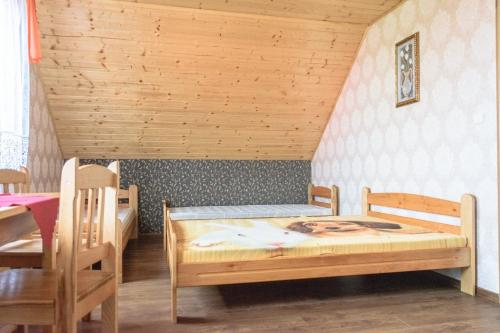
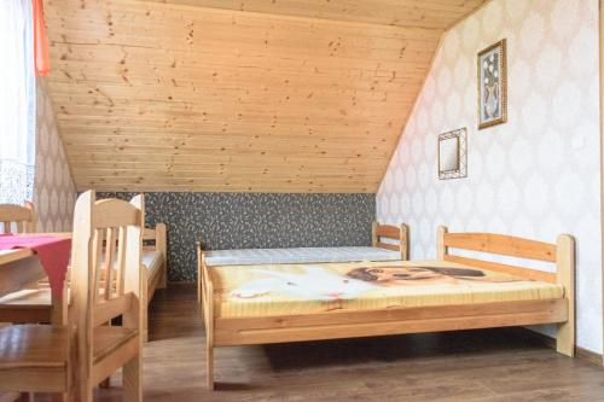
+ home mirror (449, 155)
